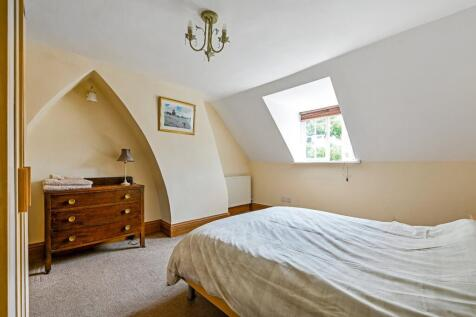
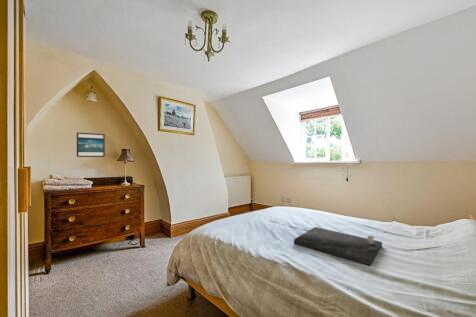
+ tray (337, 239)
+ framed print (91, 145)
